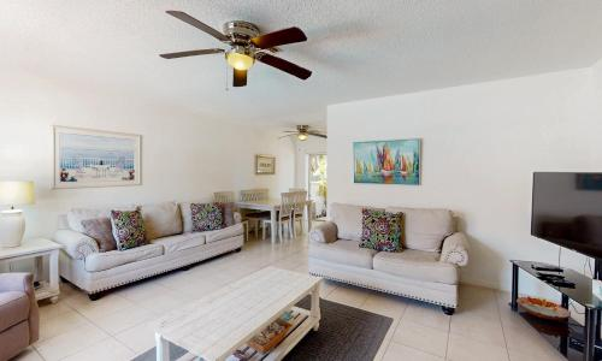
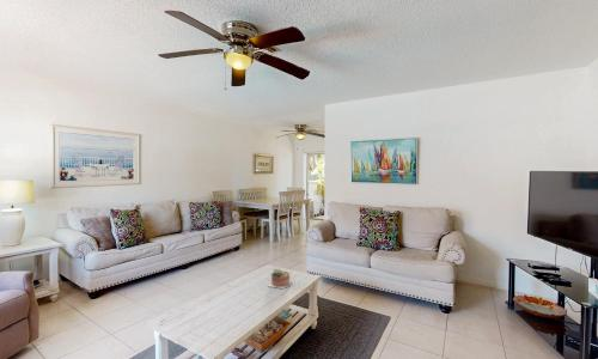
+ succulent plant (280, 275)
